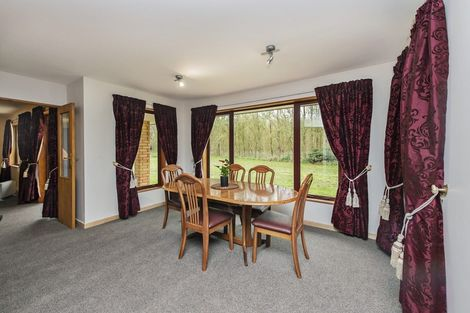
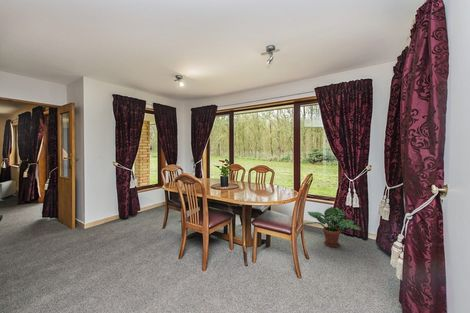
+ potted plant (332, 223)
